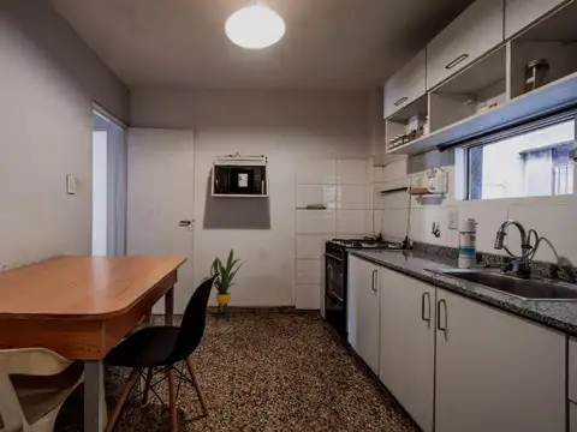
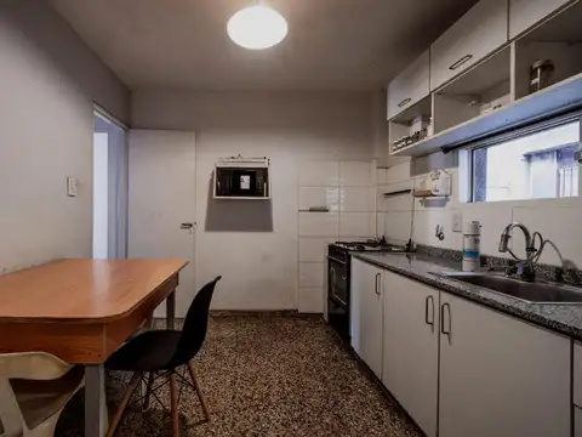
- house plant (227, 284)
